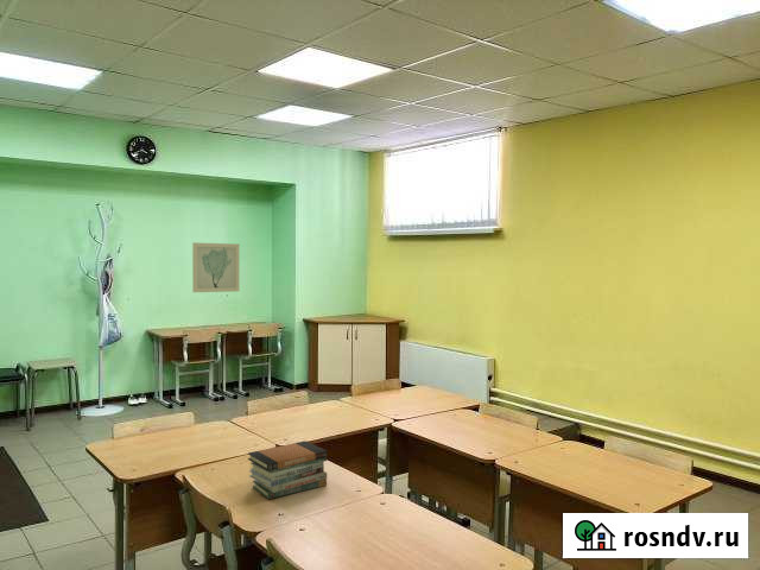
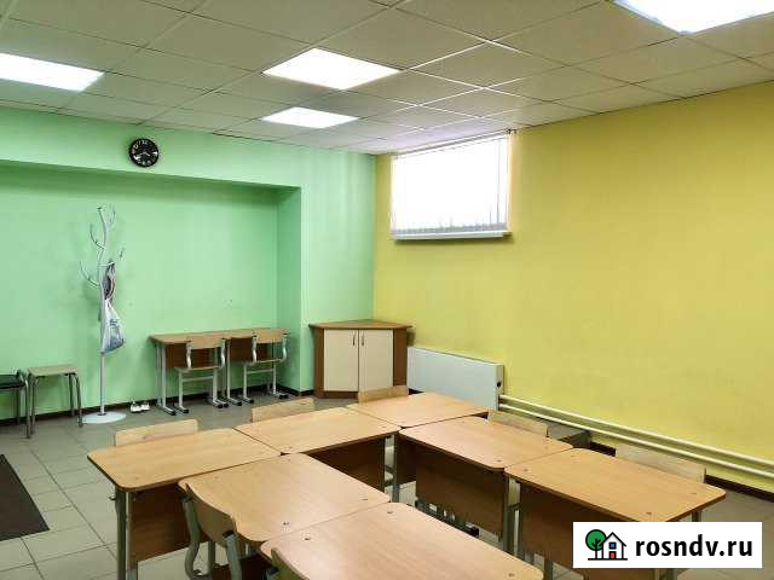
- book stack (287, 469)
- wall art (216, 267)
